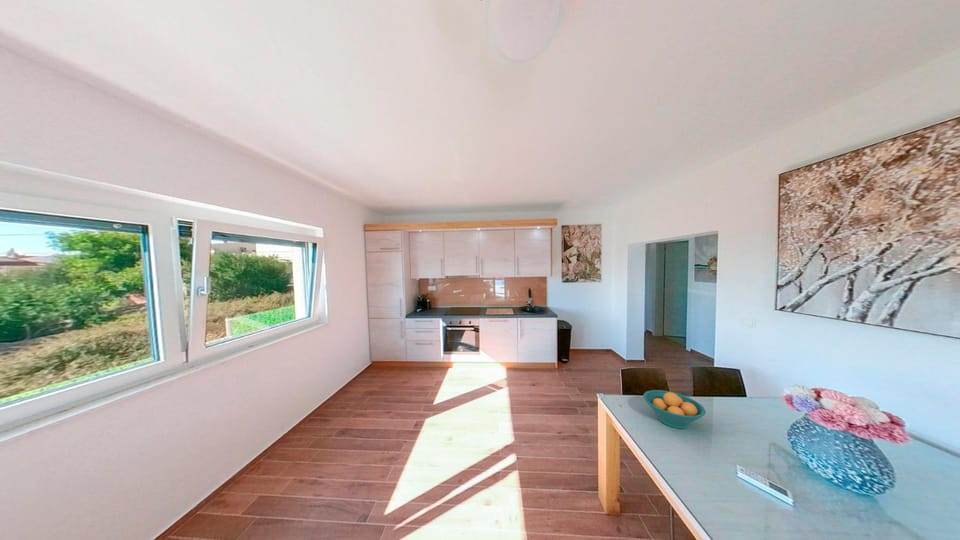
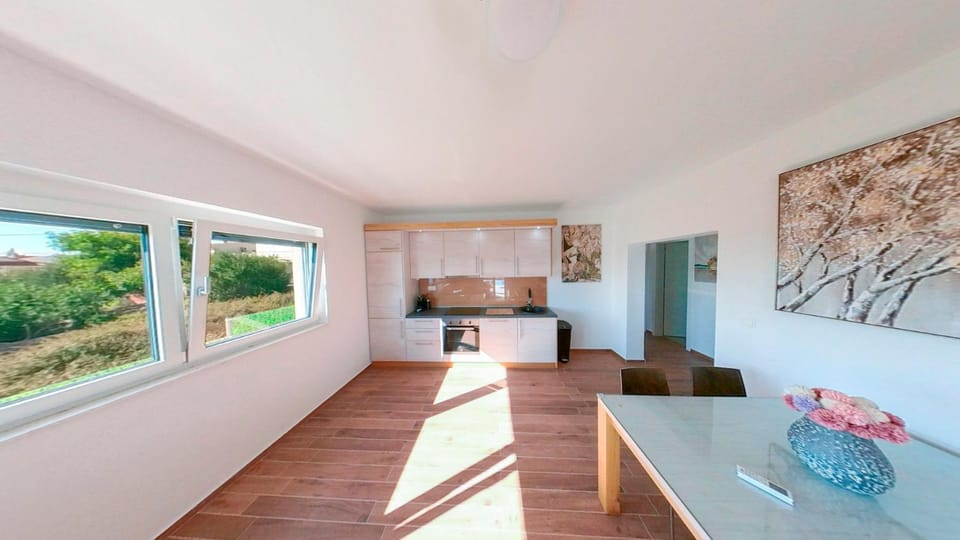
- fruit bowl (672, 407)
